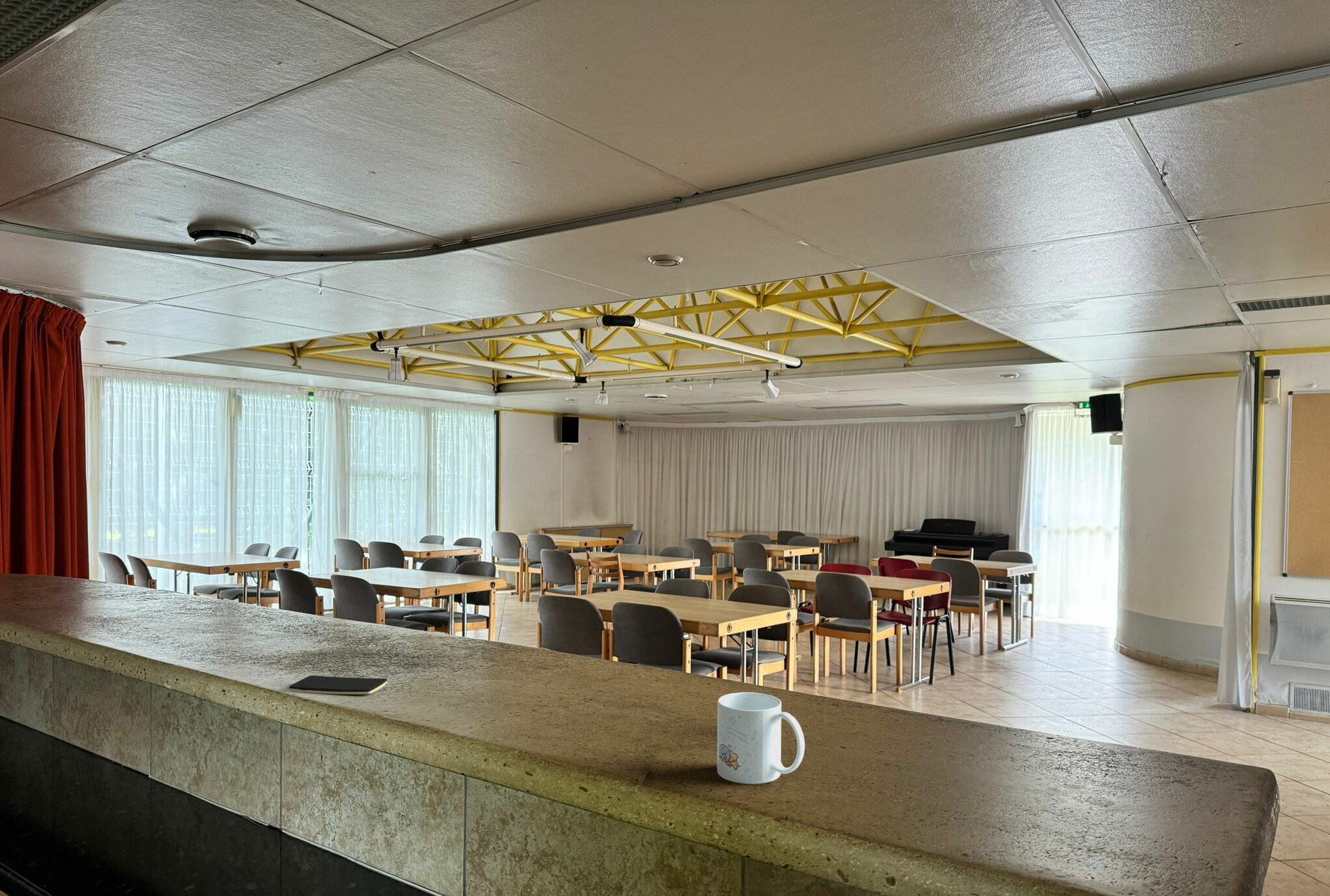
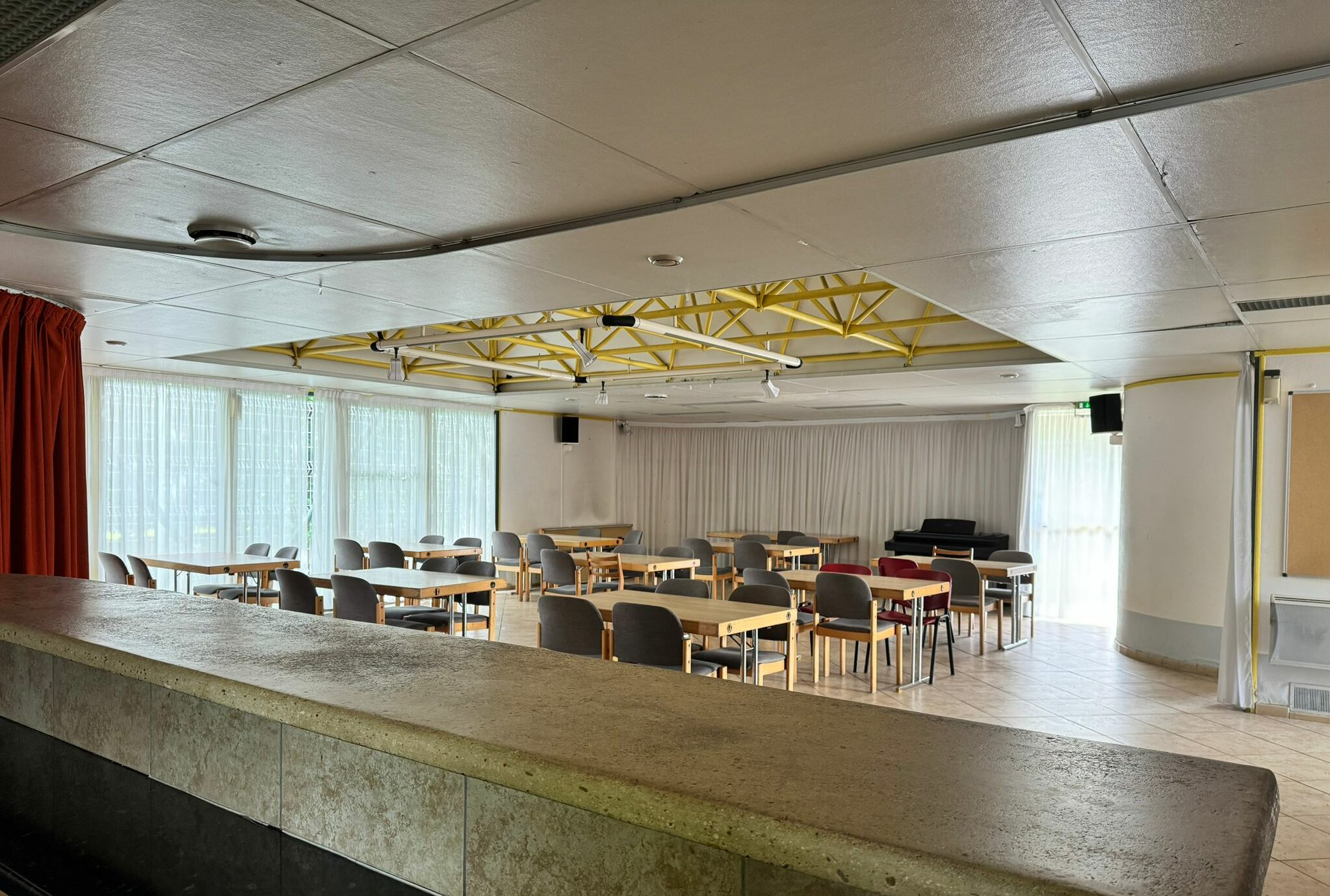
- smartphone (339, 685)
- mug (762, 739)
